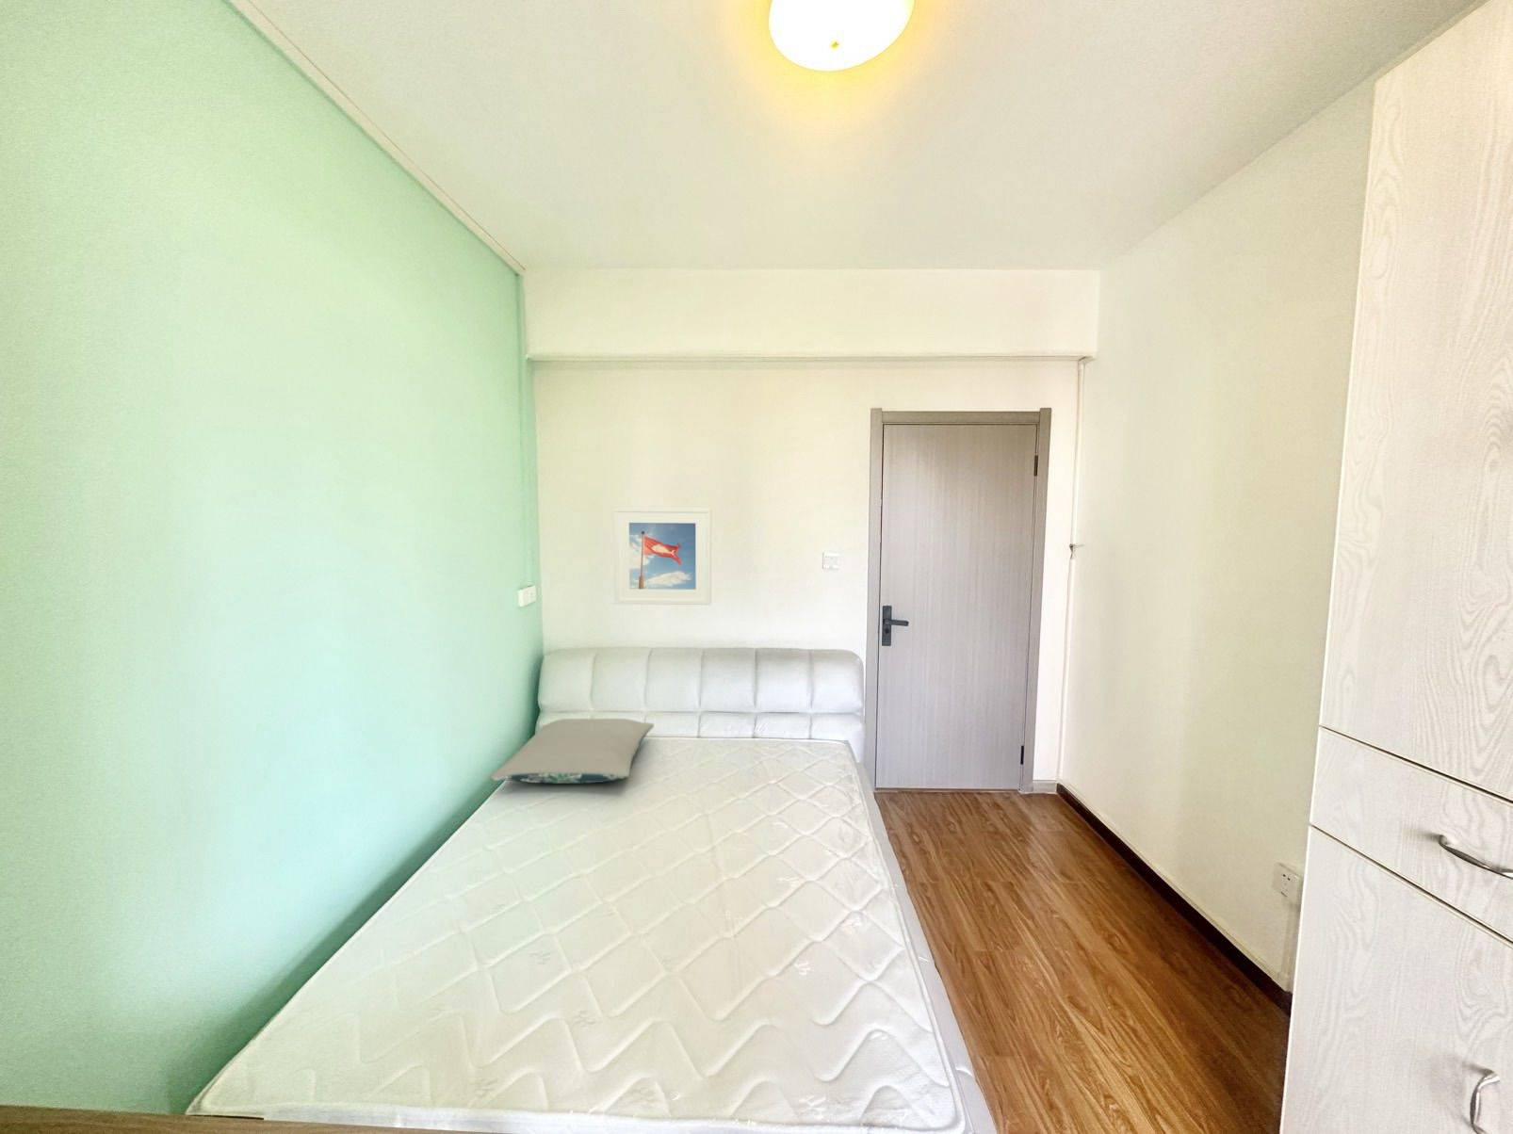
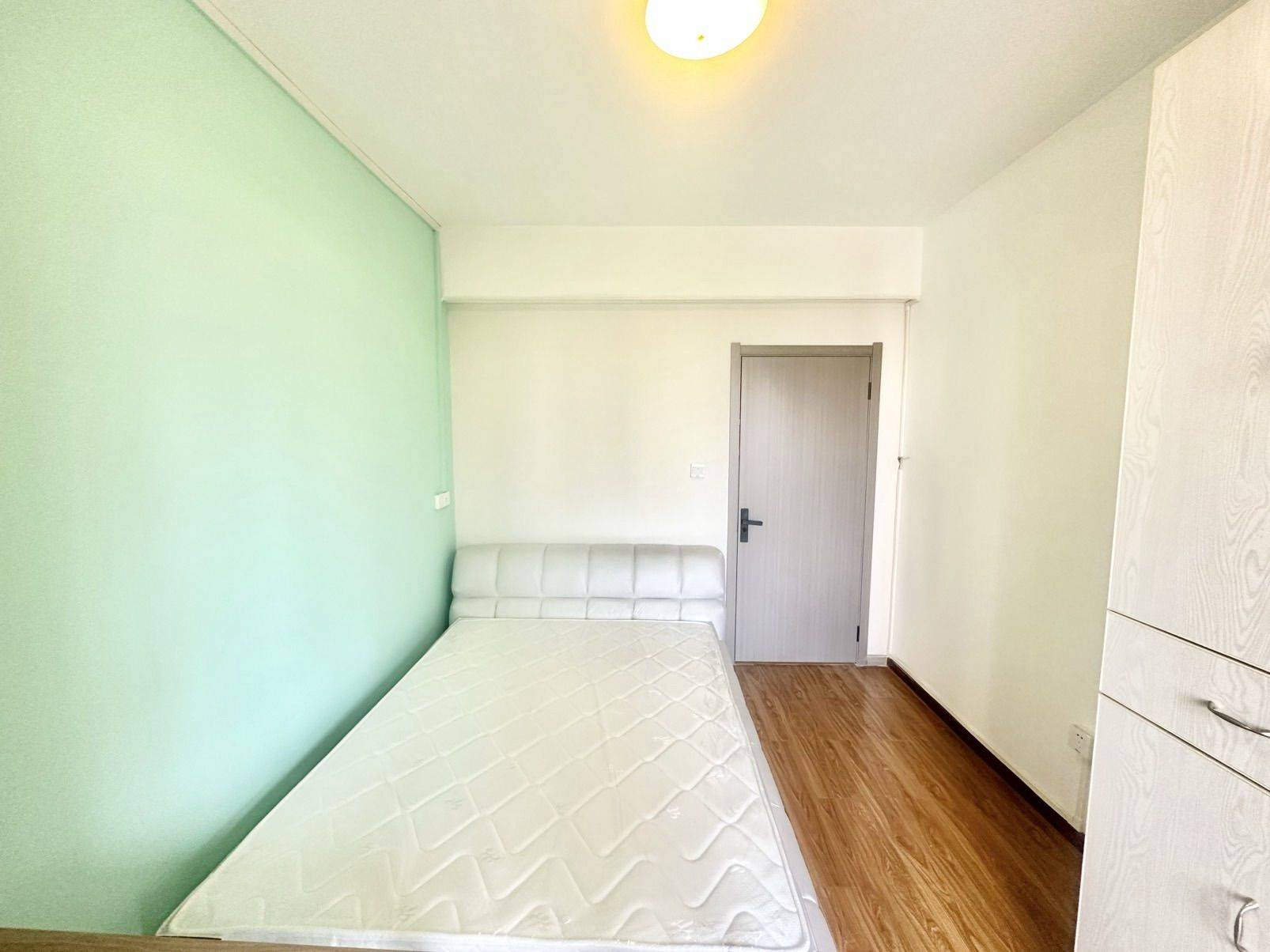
- pillow (581, 748)
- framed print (662, 556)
